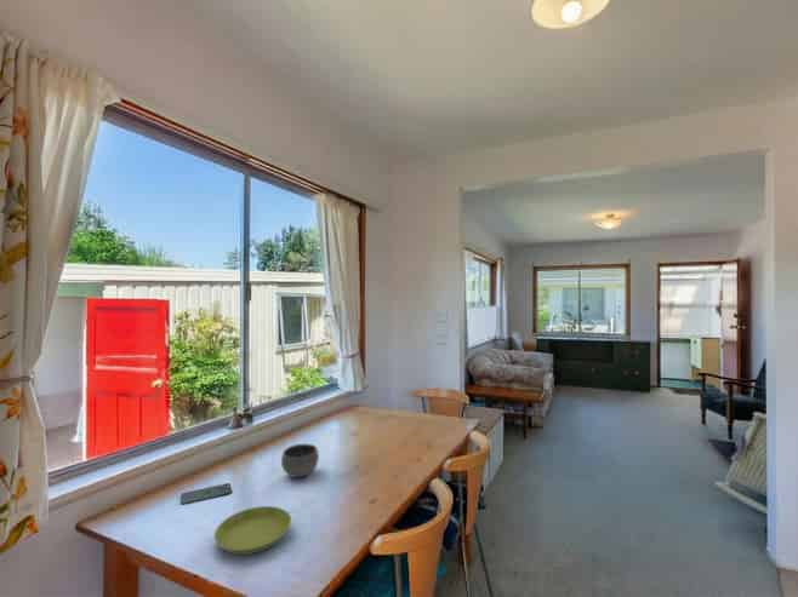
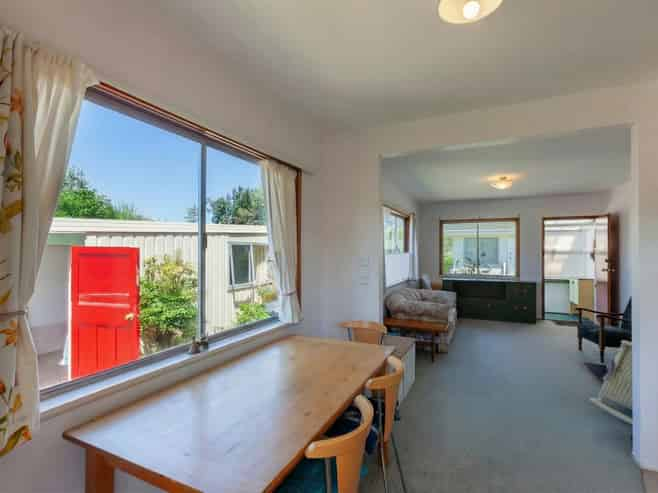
- smartphone (206, 493)
- saucer (253, 530)
- bowl (300, 461)
